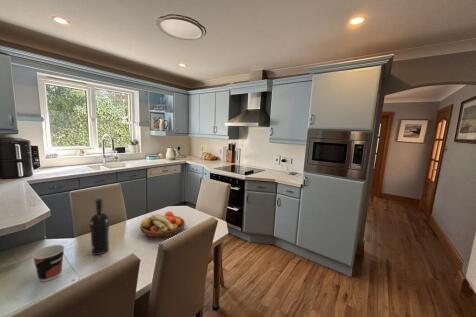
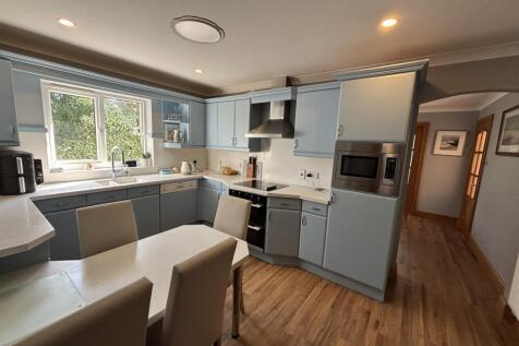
- fruit bowl (163, 221)
- wine bottle (99, 225)
- cup (49, 263)
